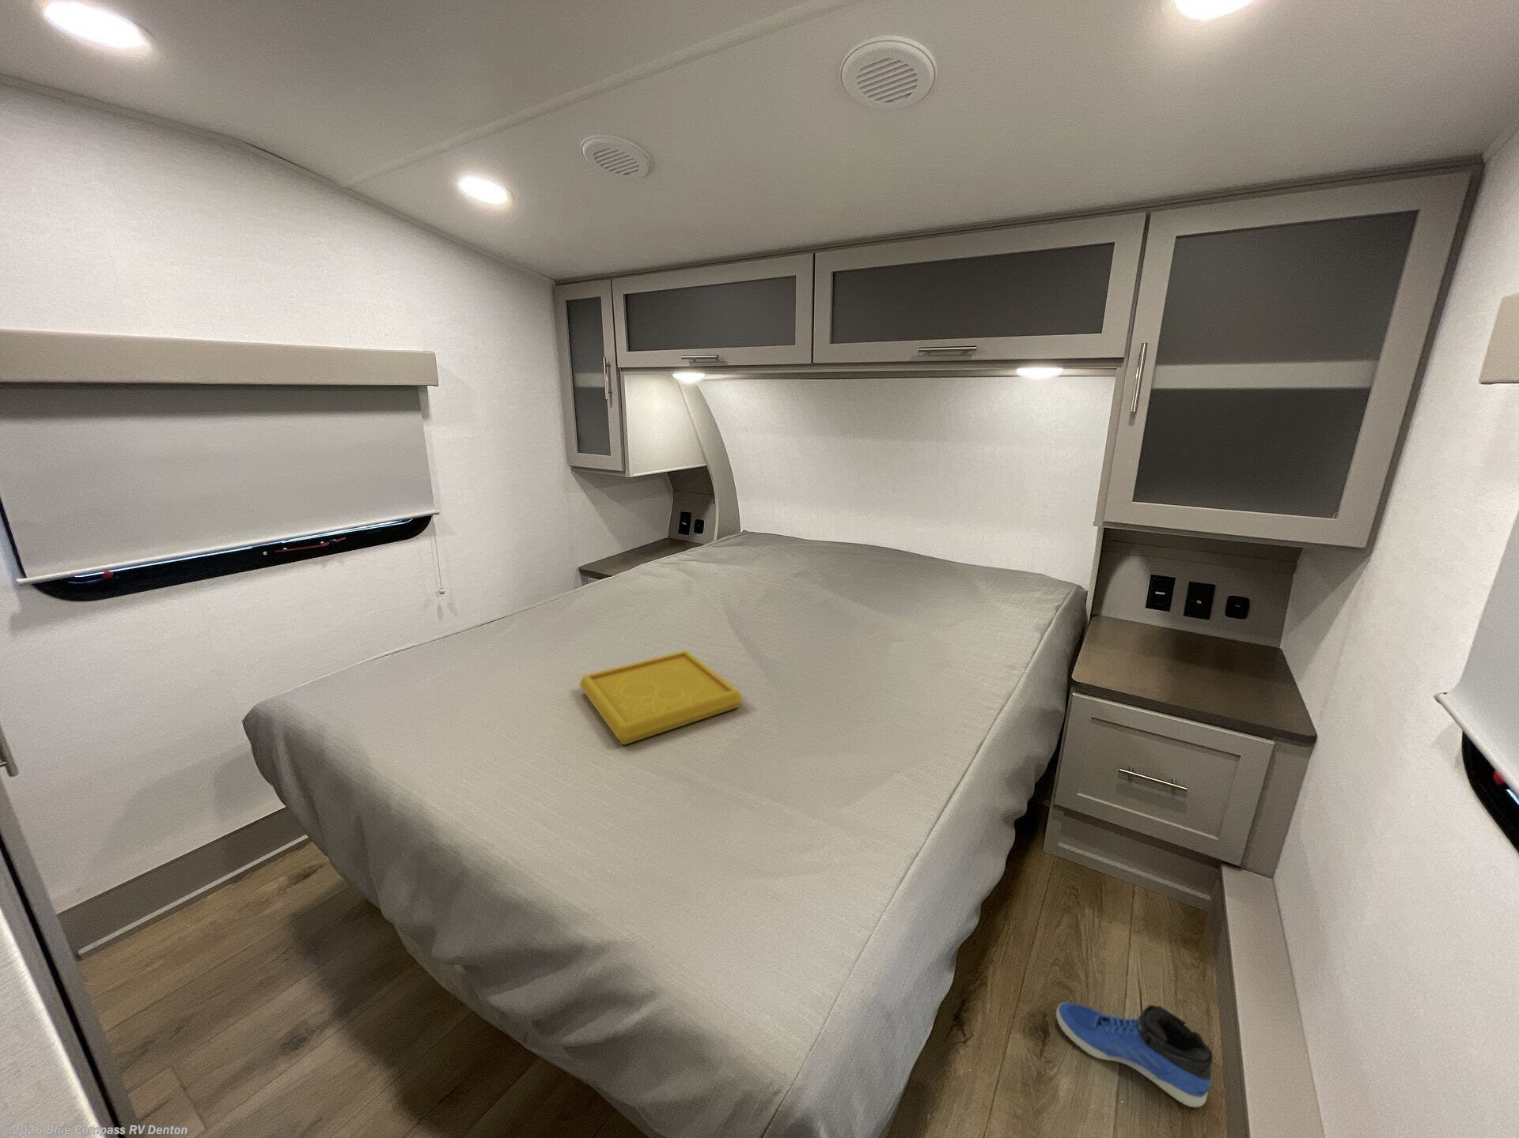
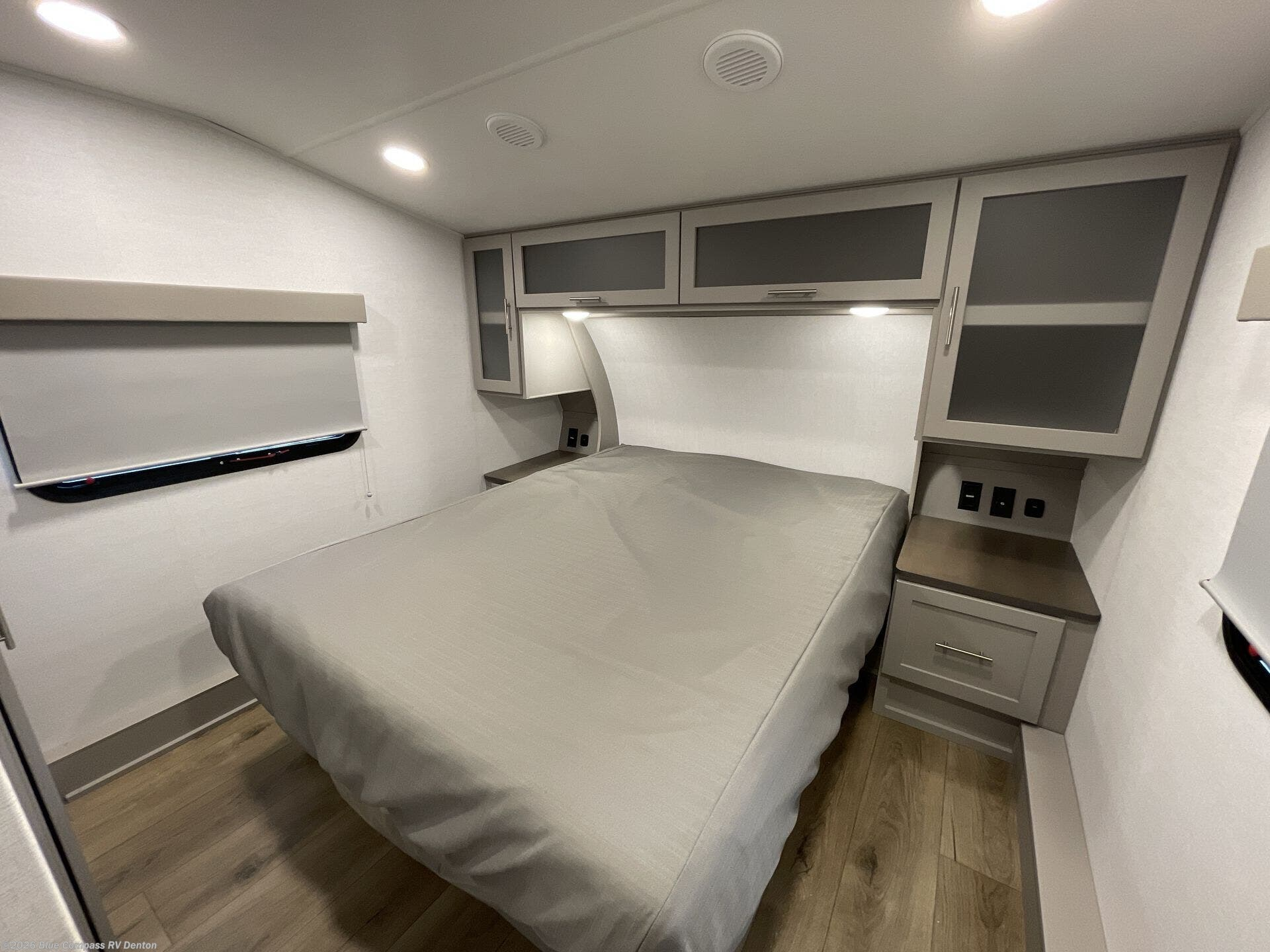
- sneaker (1131, 1029)
- serving tray (659, 691)
